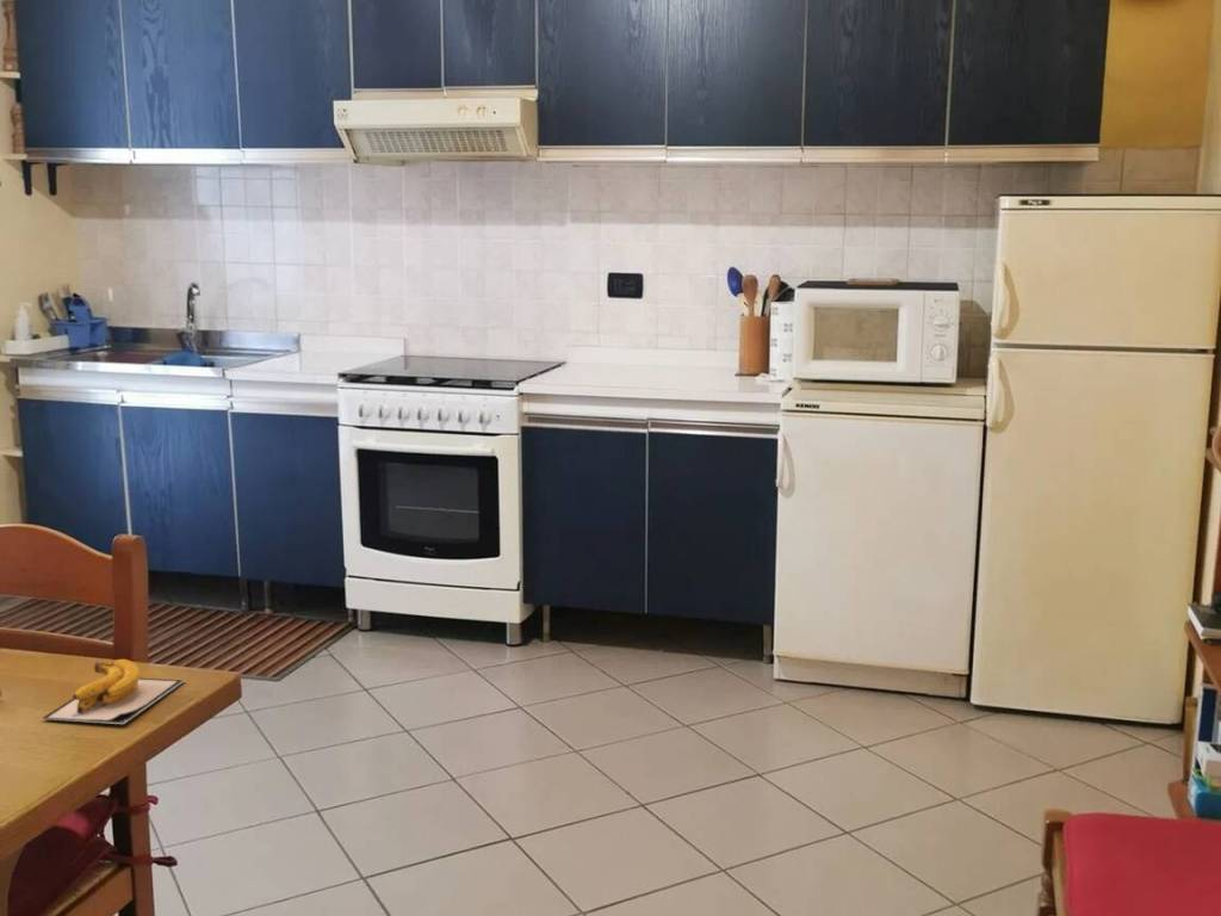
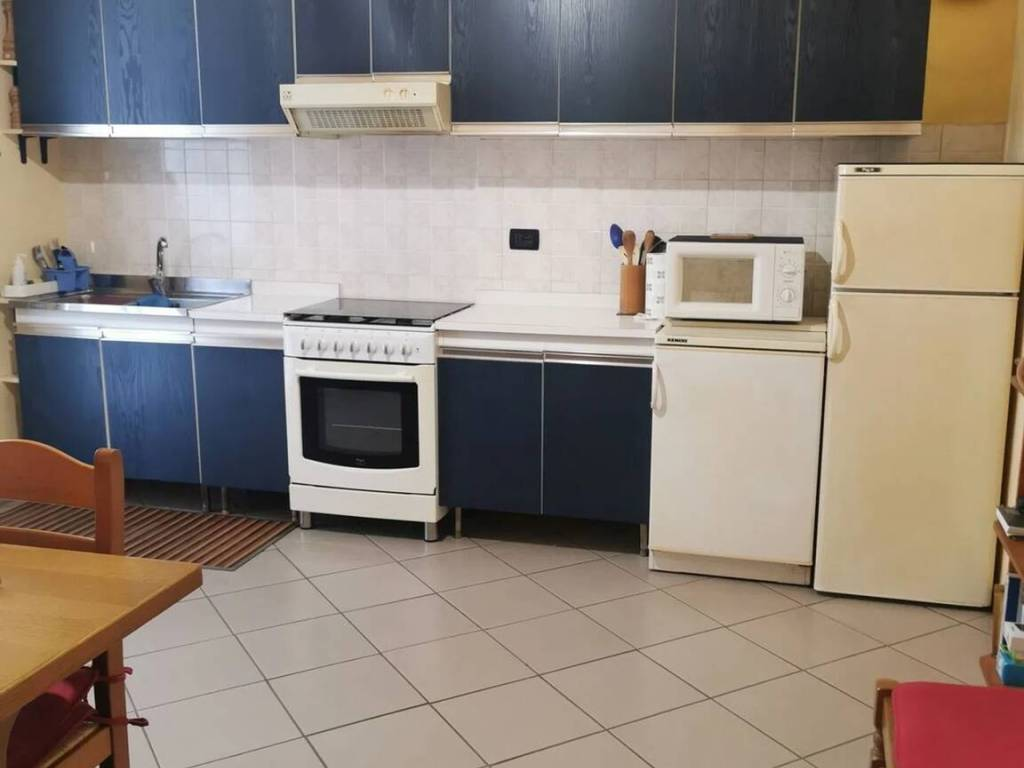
- banana (114, 685)
